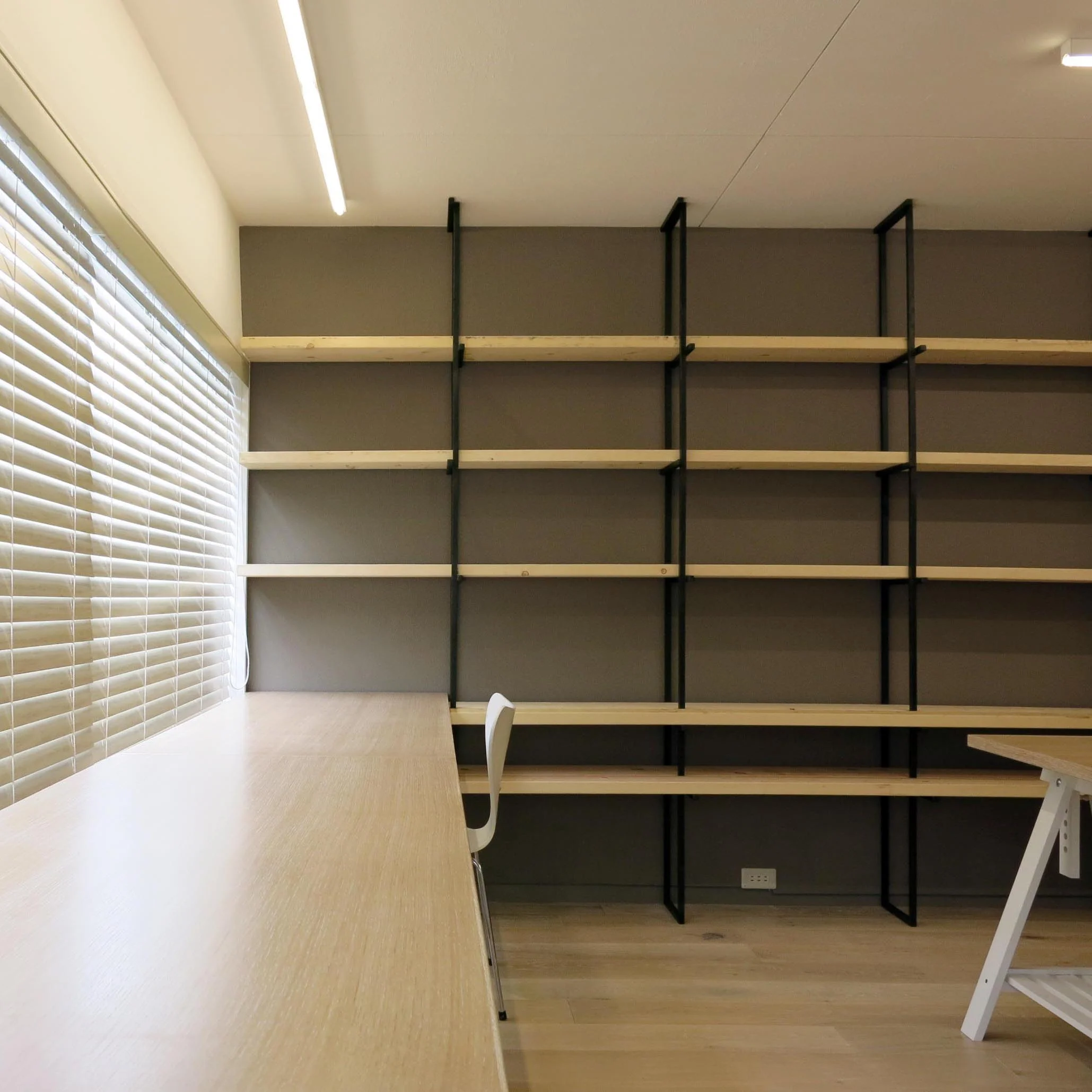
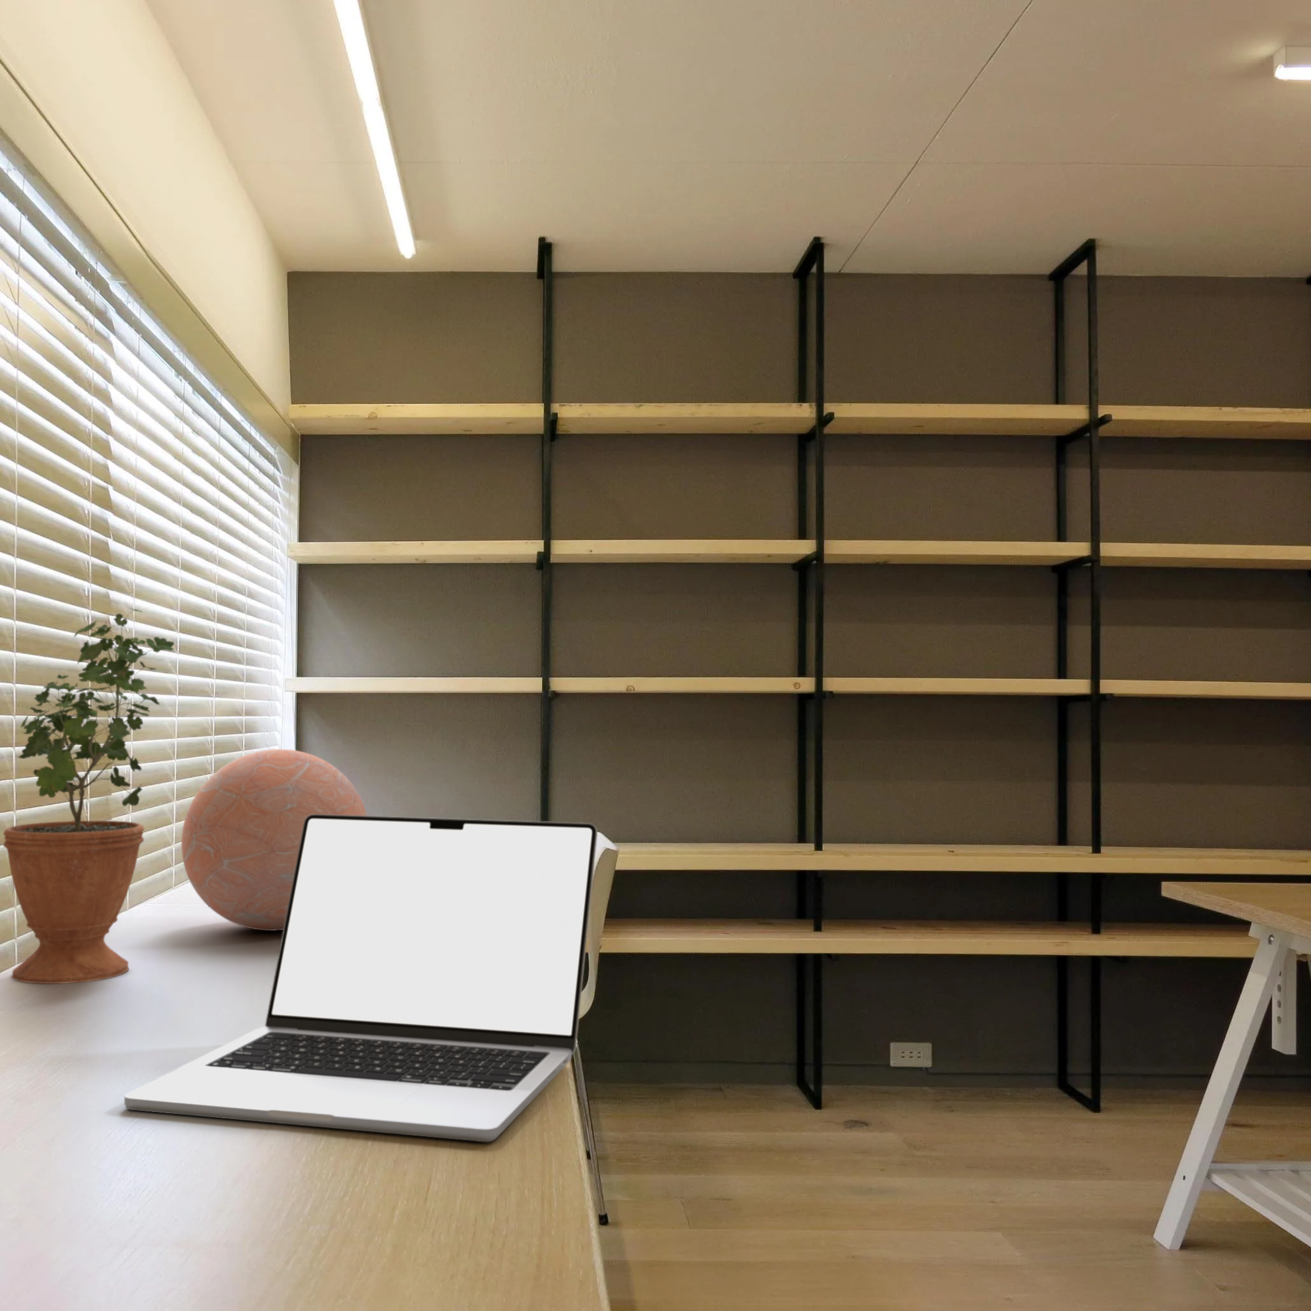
+ decorative orb (277, 838)
+ laptop (384, 952)
+ potted plant (94, 782)
